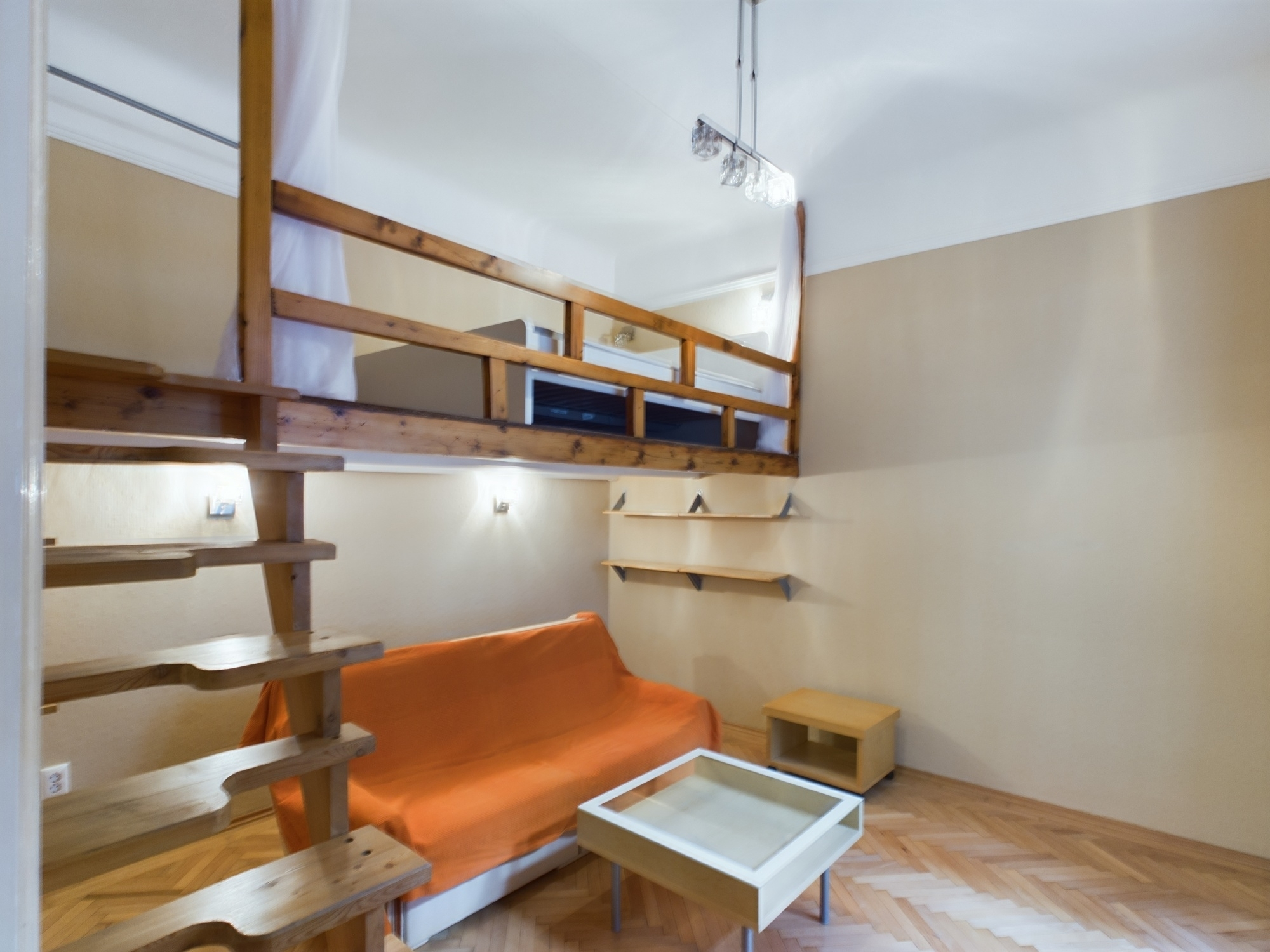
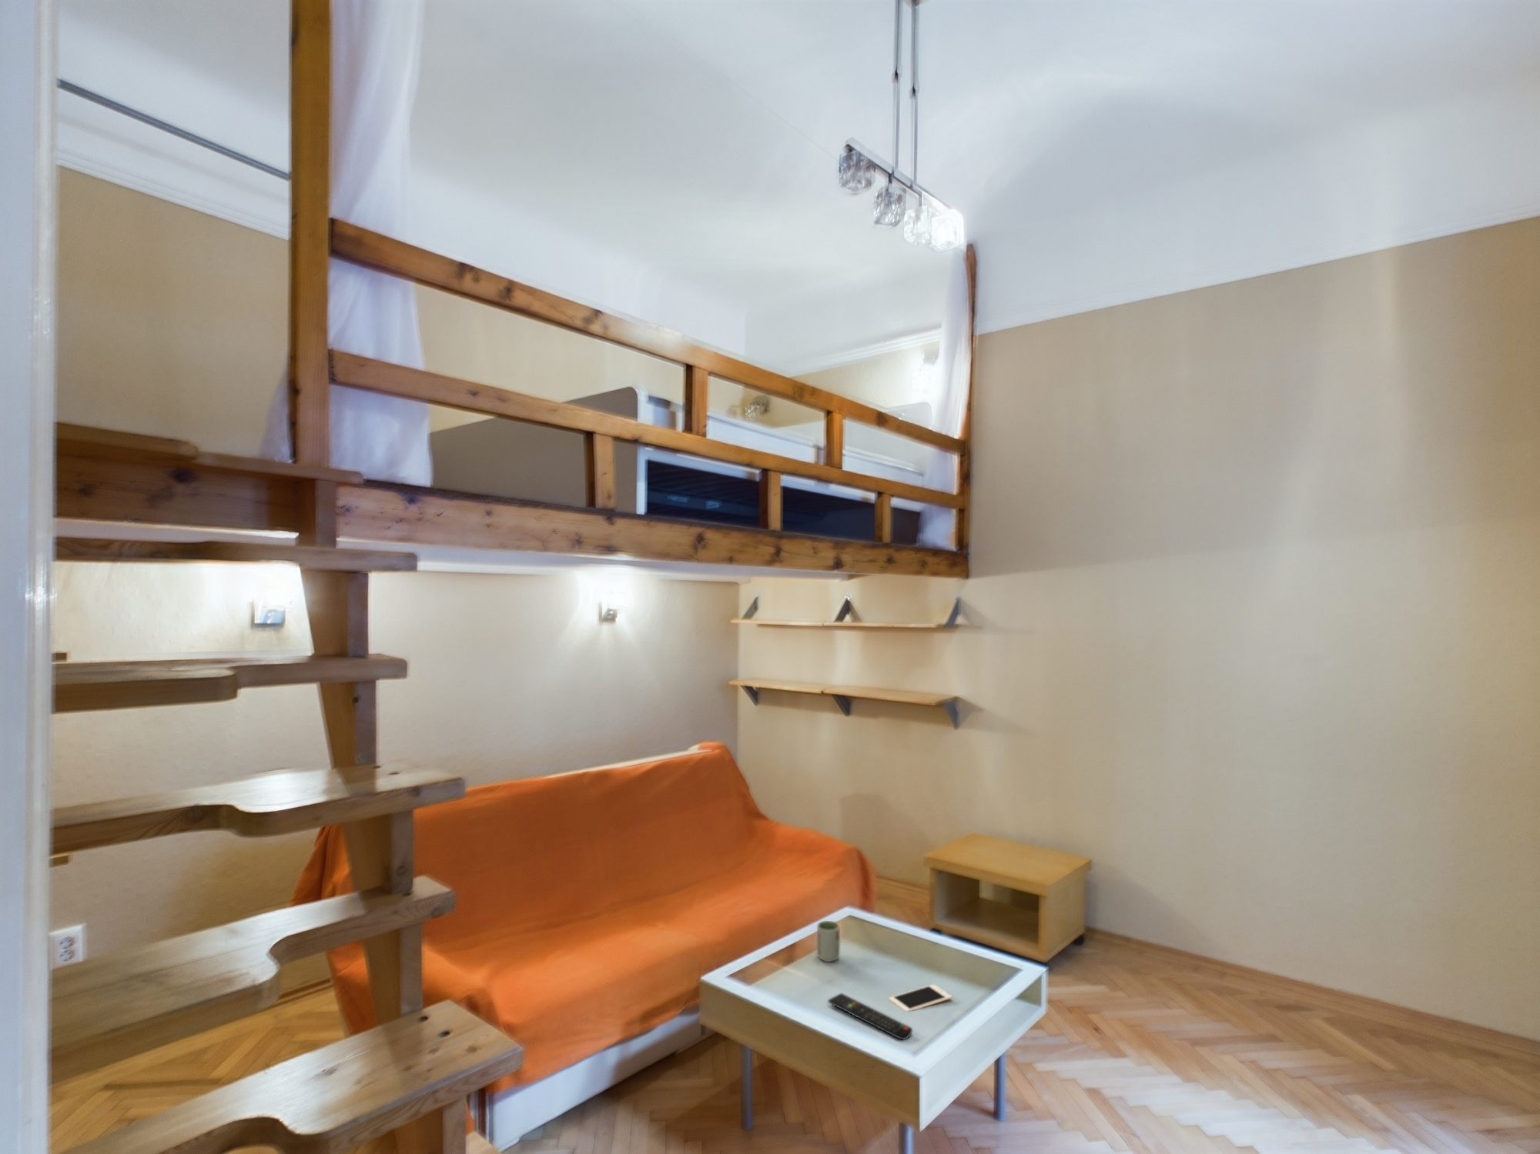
+ remote control (869, 1016)
+ cup (828, 941)
+ cell phone (920, 998)
